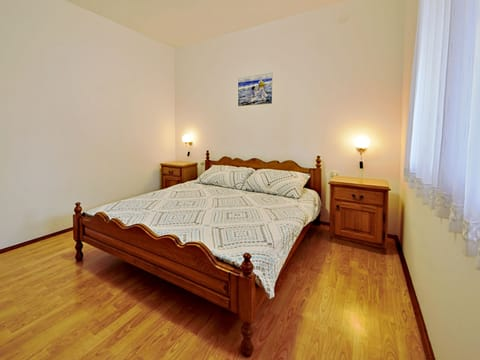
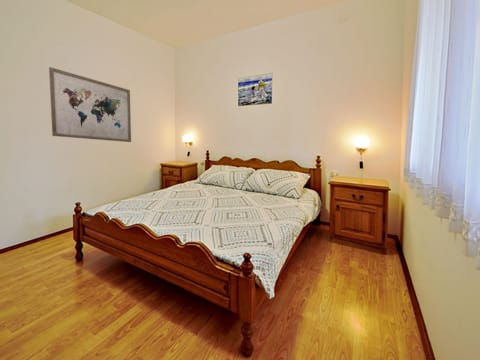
+ wall art (96, 110)
